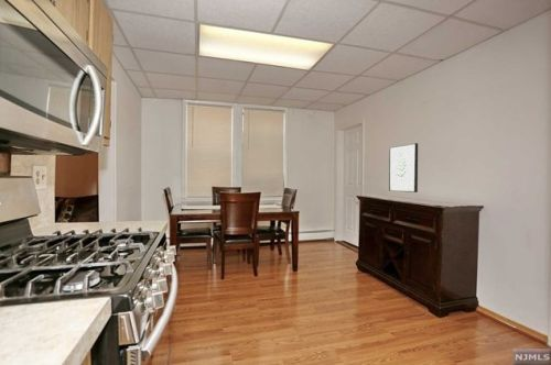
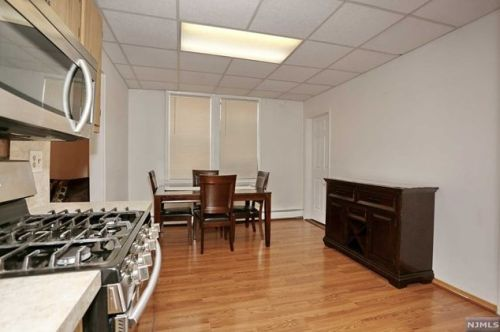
- wall art (402, 168)
